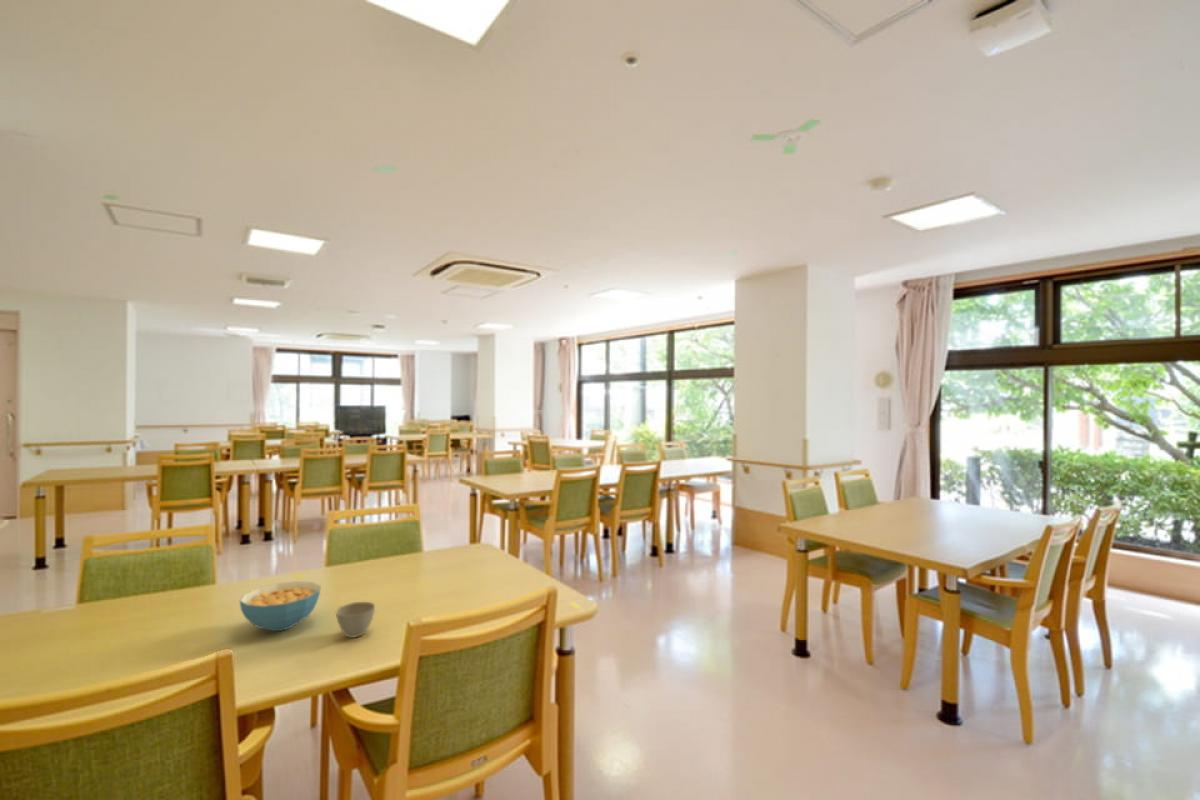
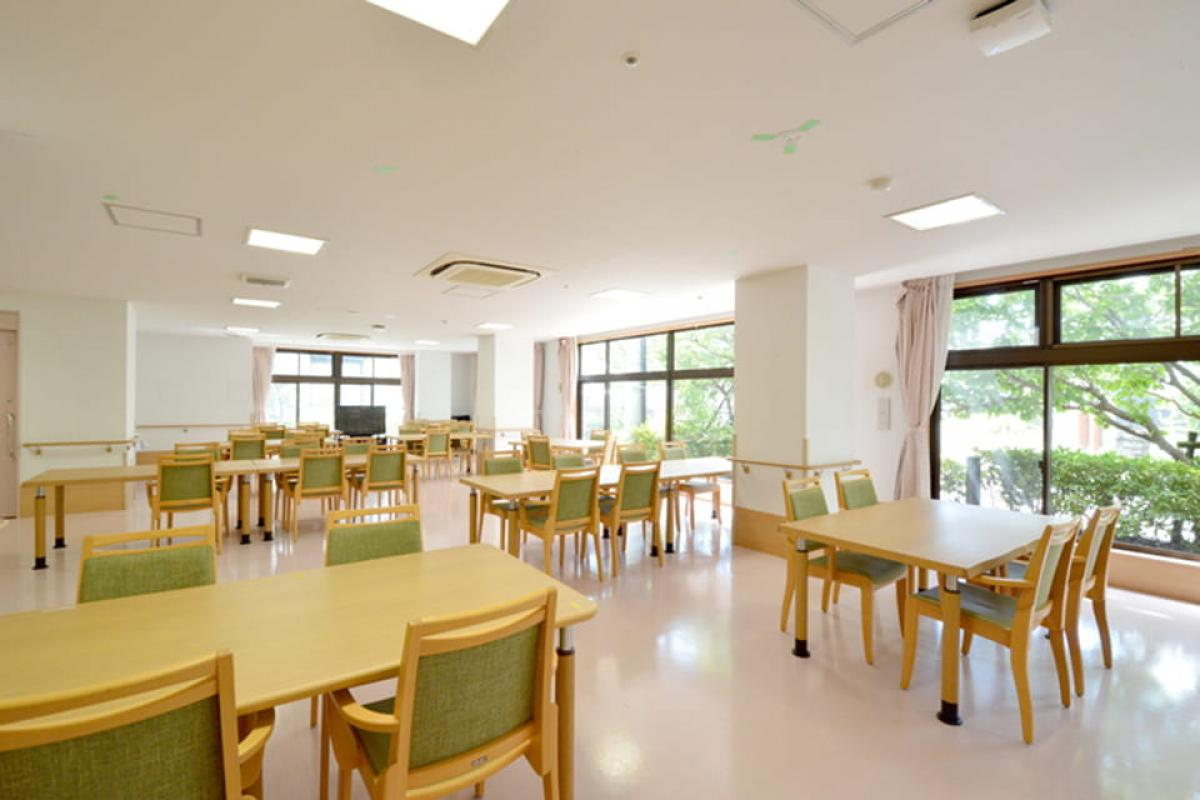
- flower pot (355, 621)
- cereal bowl (281, 609)
